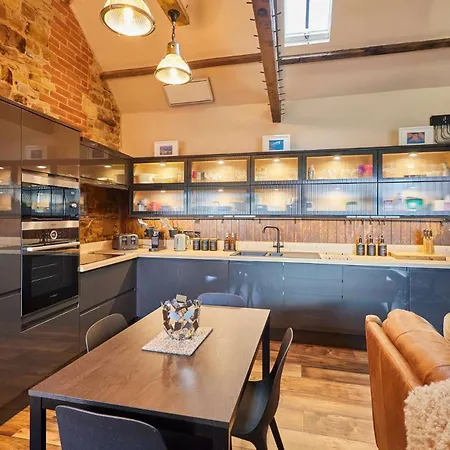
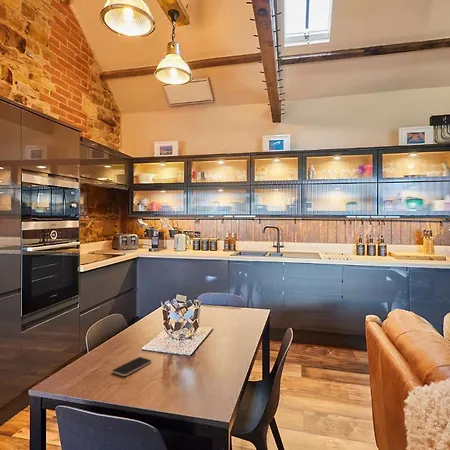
+ smartphone (132, 366)
